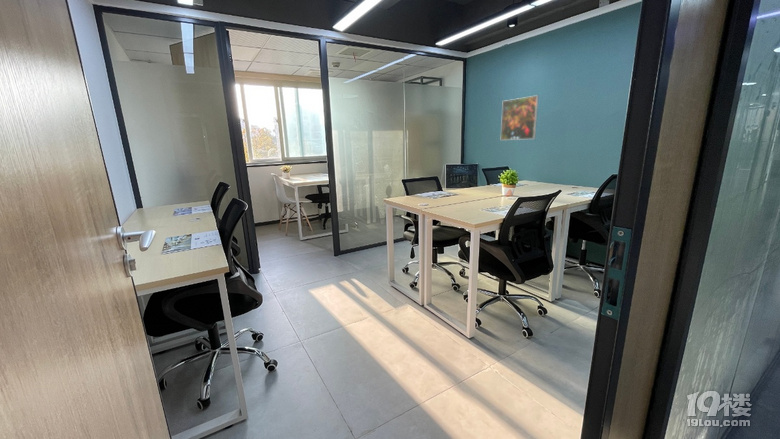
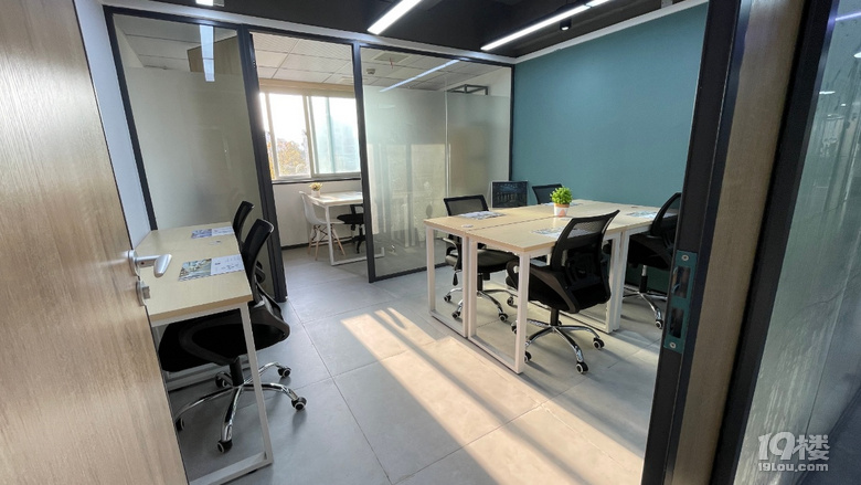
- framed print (518, 119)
